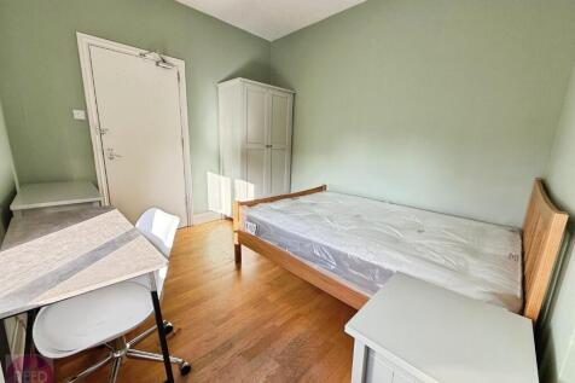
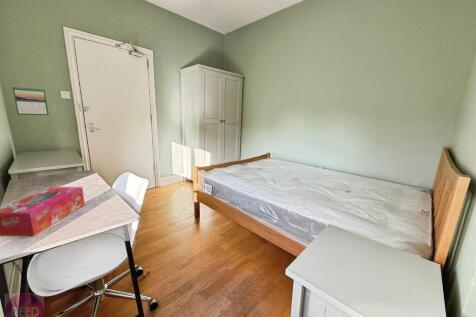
+ calendar (31, 101)
+ tissue box (44, 208)
